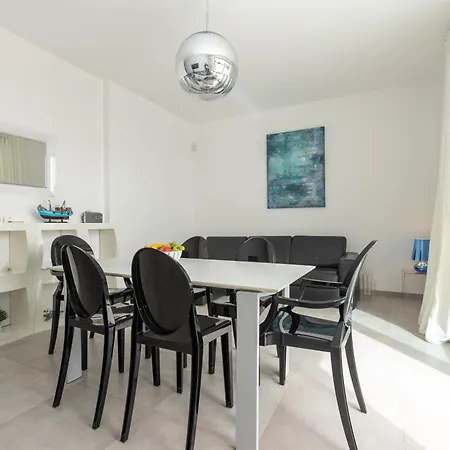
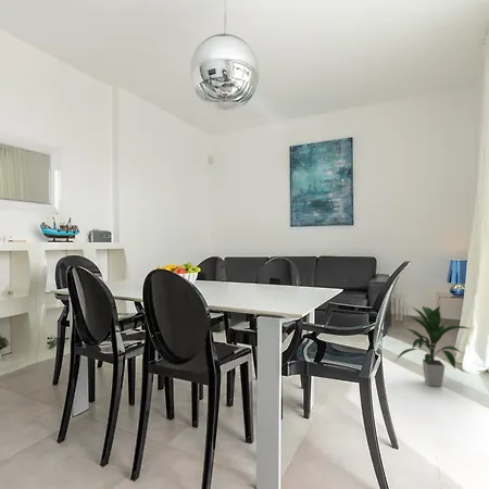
+ indoor plant (430, 341)
